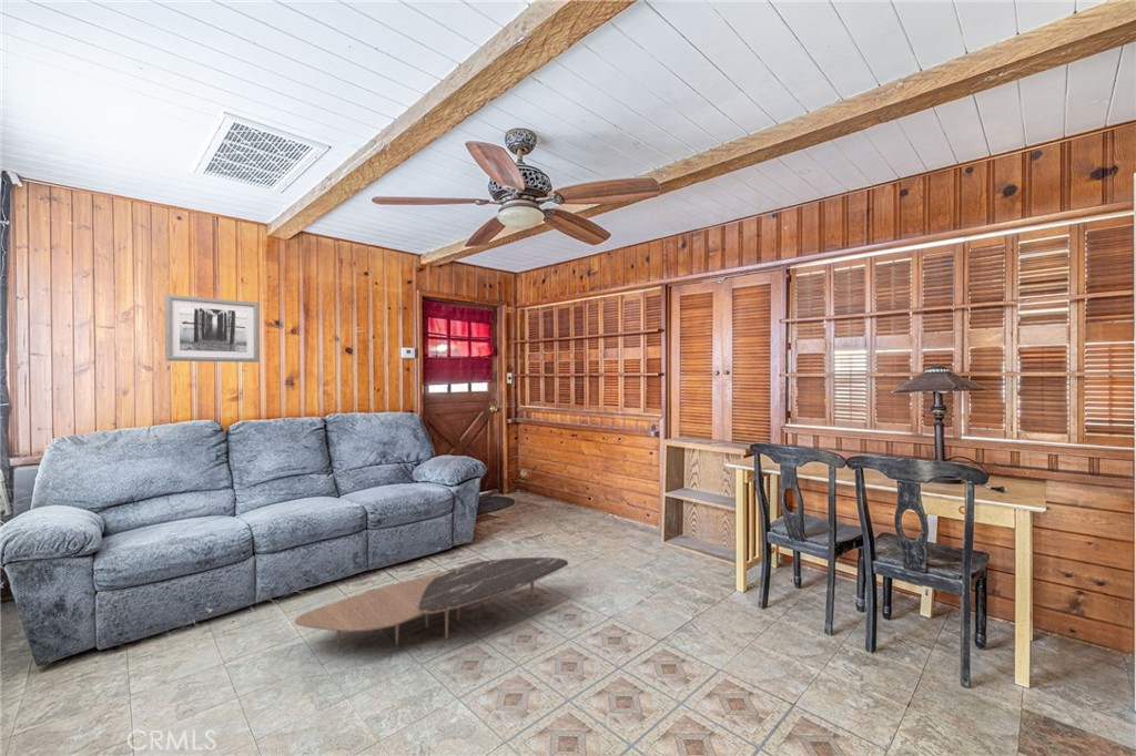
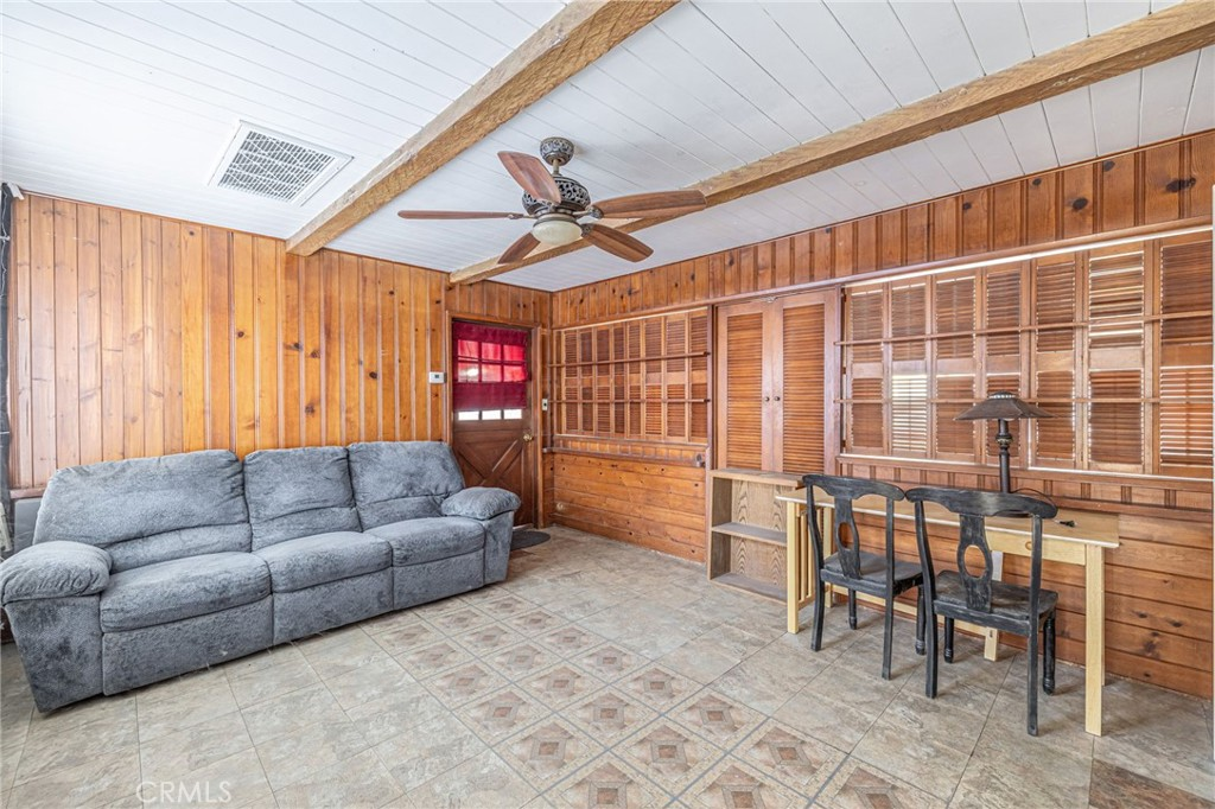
- wall art (214, 329)
- coffee table (446, 601)
